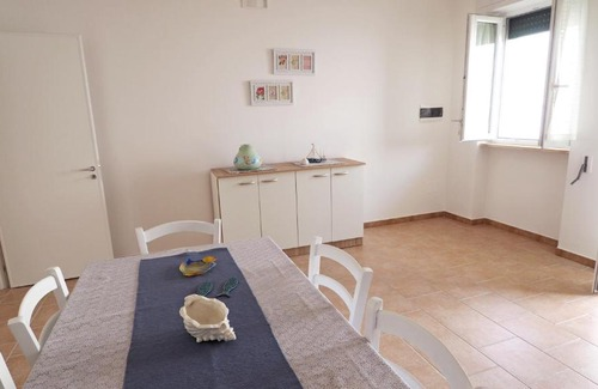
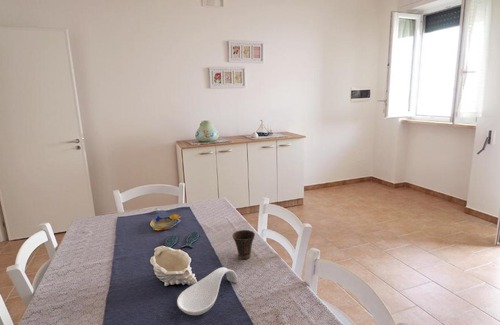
+ cup (244, 245)
+ spoon rest (209, 288)
